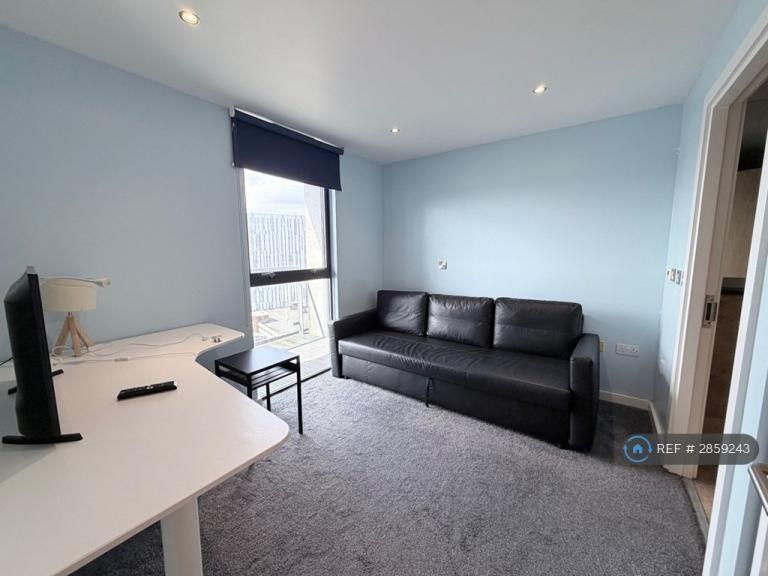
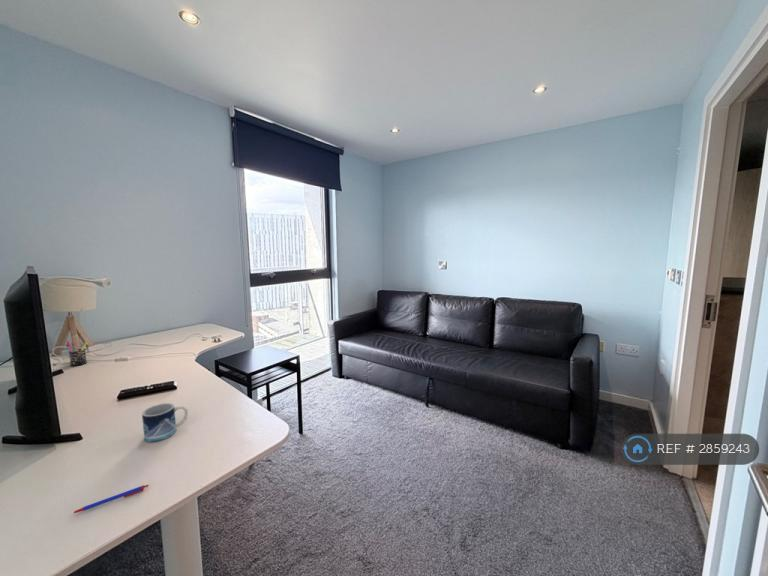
+ mug (166, 420)
+ pen holder (75, 352)
+ pen (111, 498)
